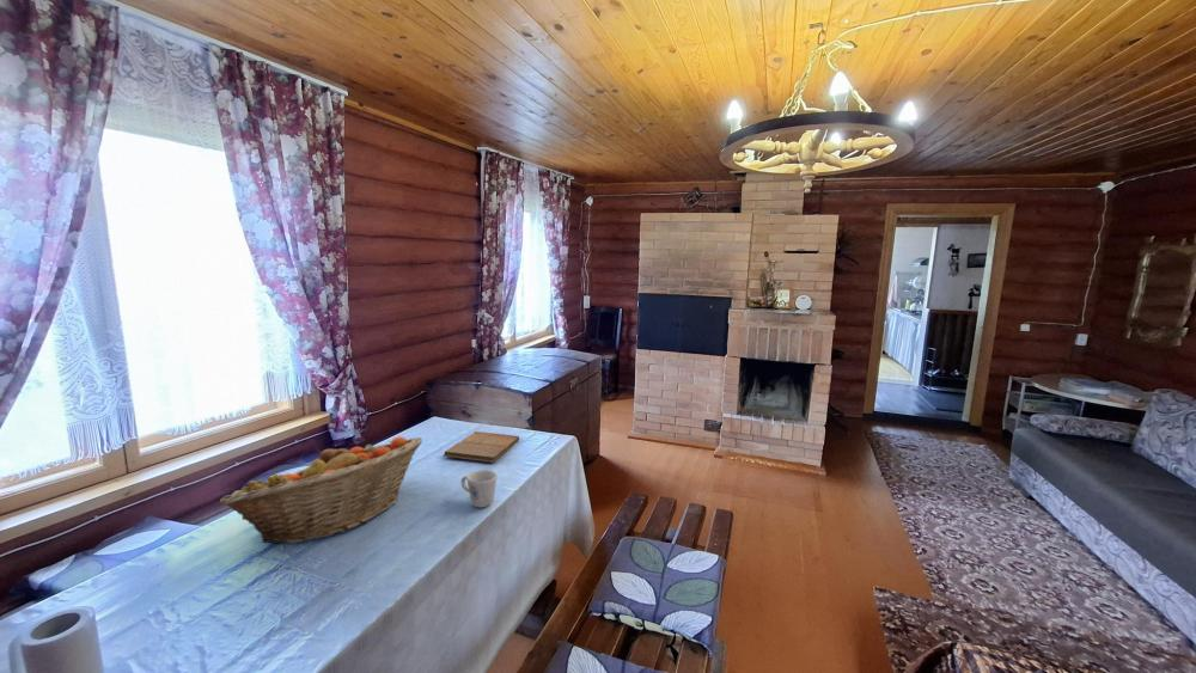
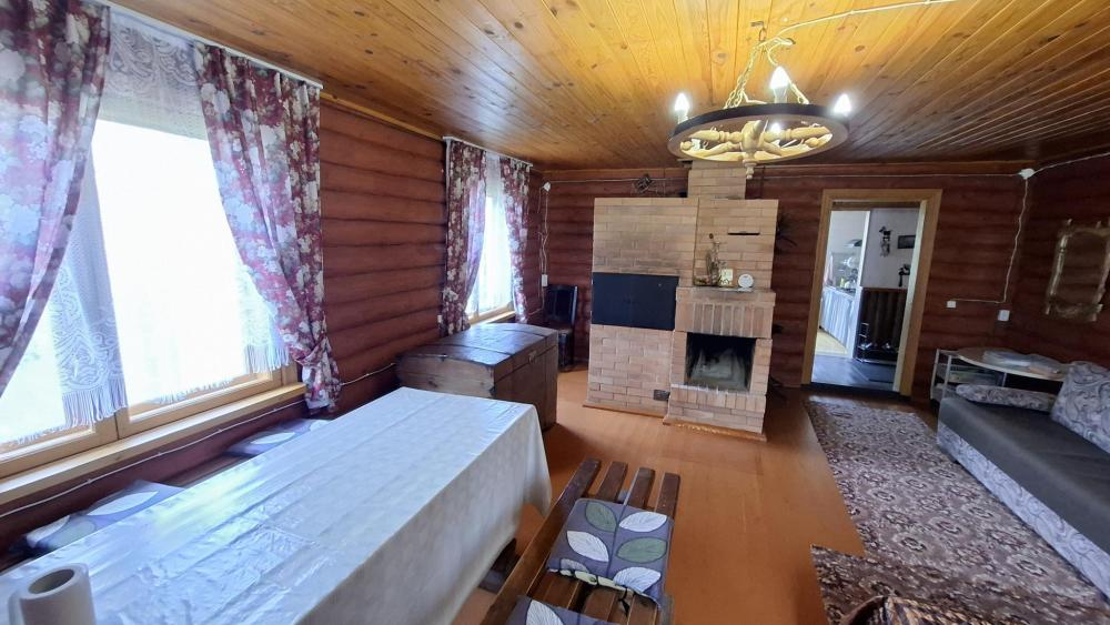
- fruit basket (332, 479)
- book (483, 445)
- mug (477, 488)
